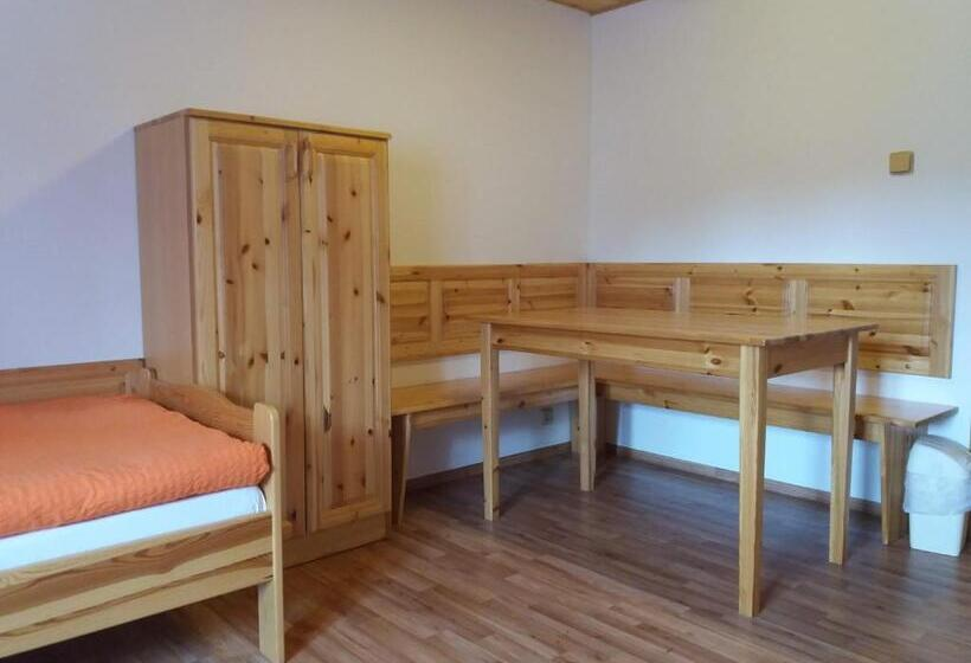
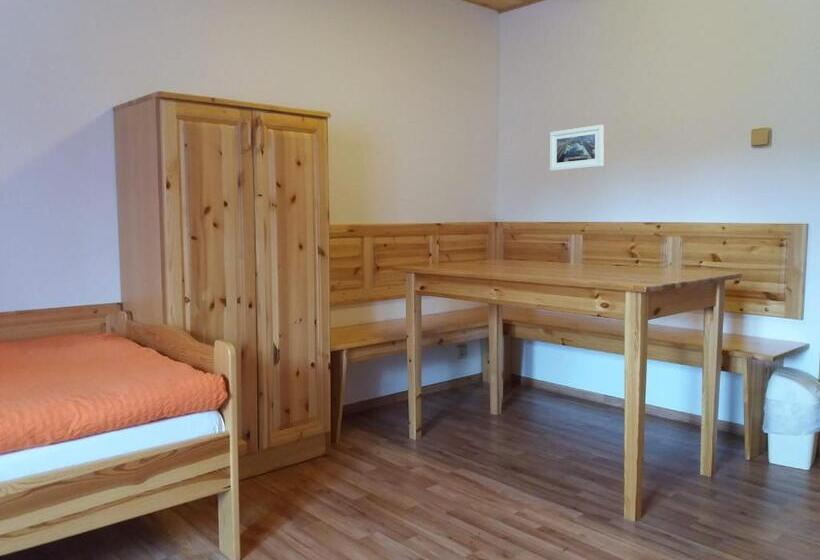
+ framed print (575, 148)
